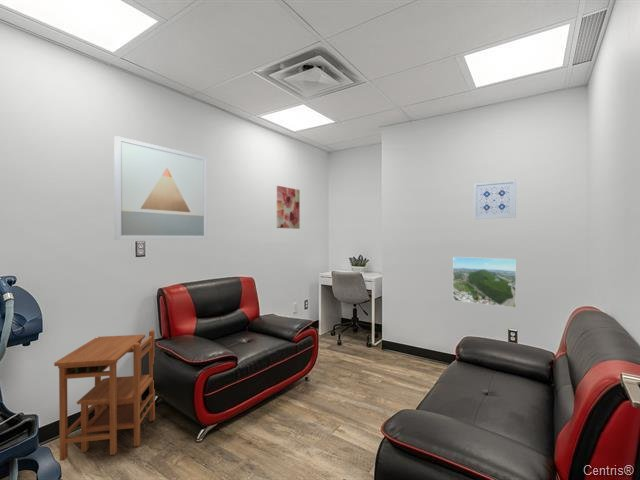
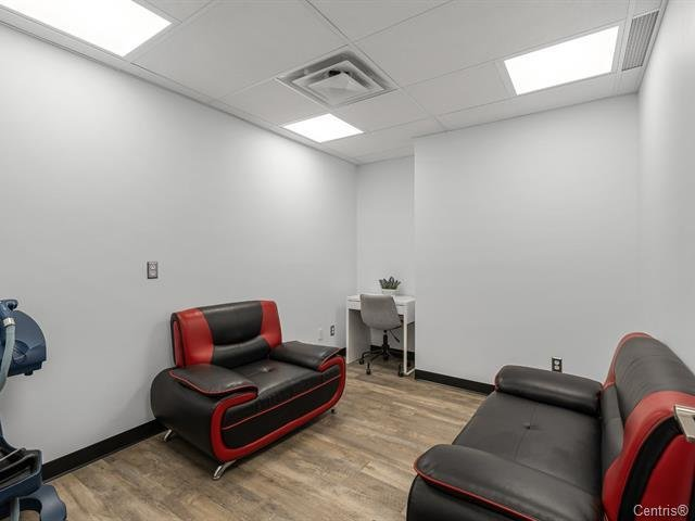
- wall art (288, 208)
- side table (106, 387)
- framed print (483, 280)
- wall art (165, 193)
- wall art (494, 200)
